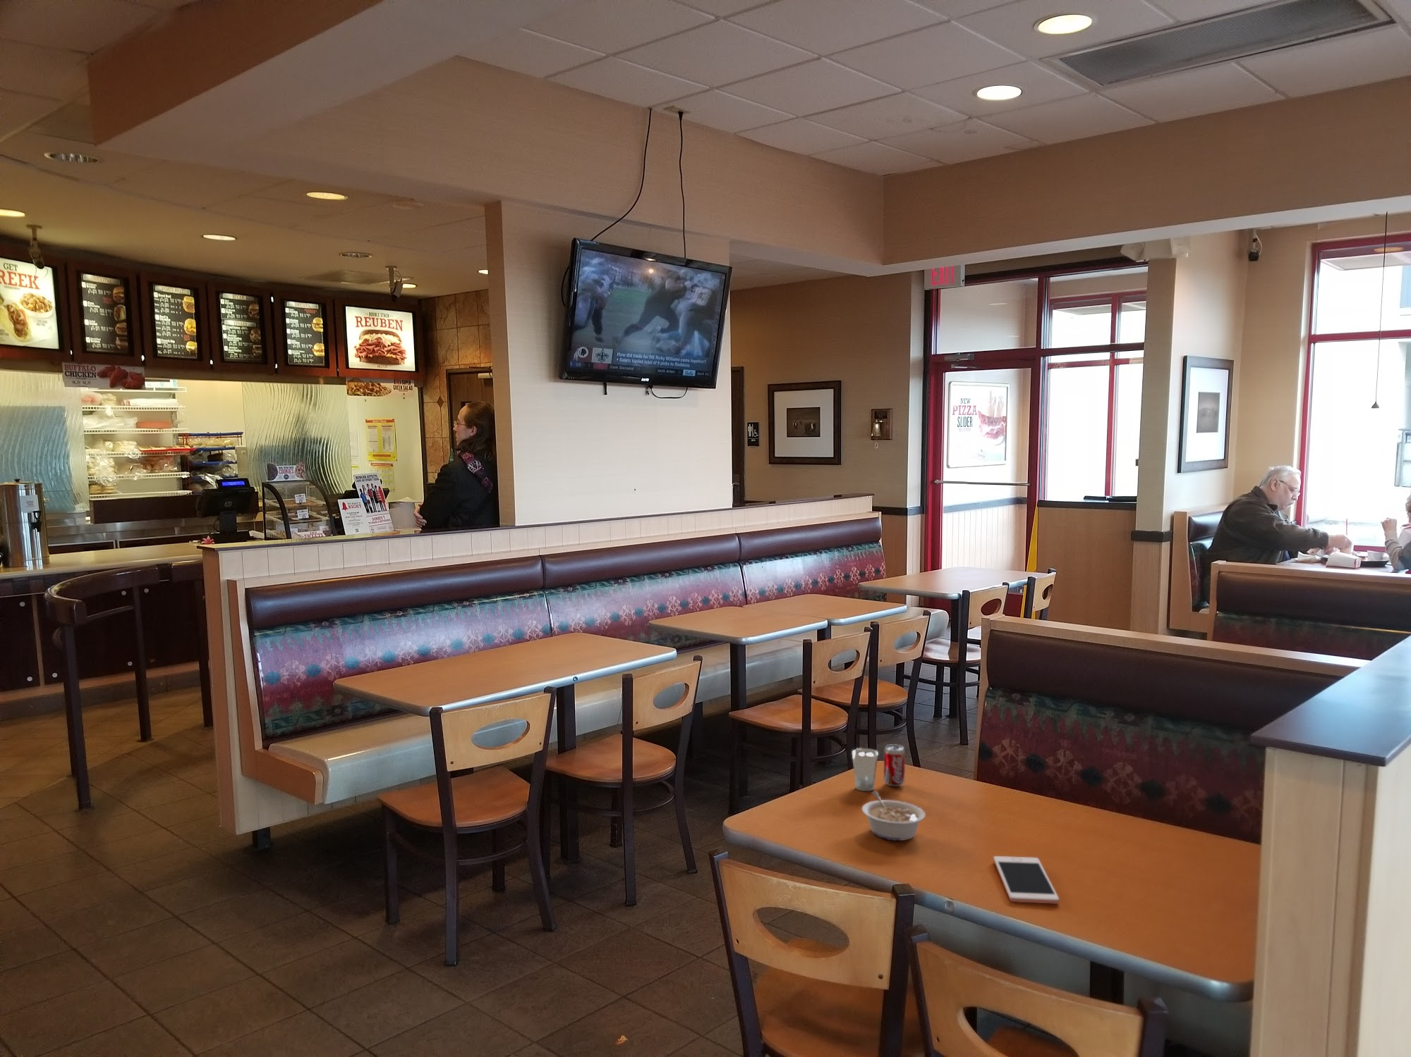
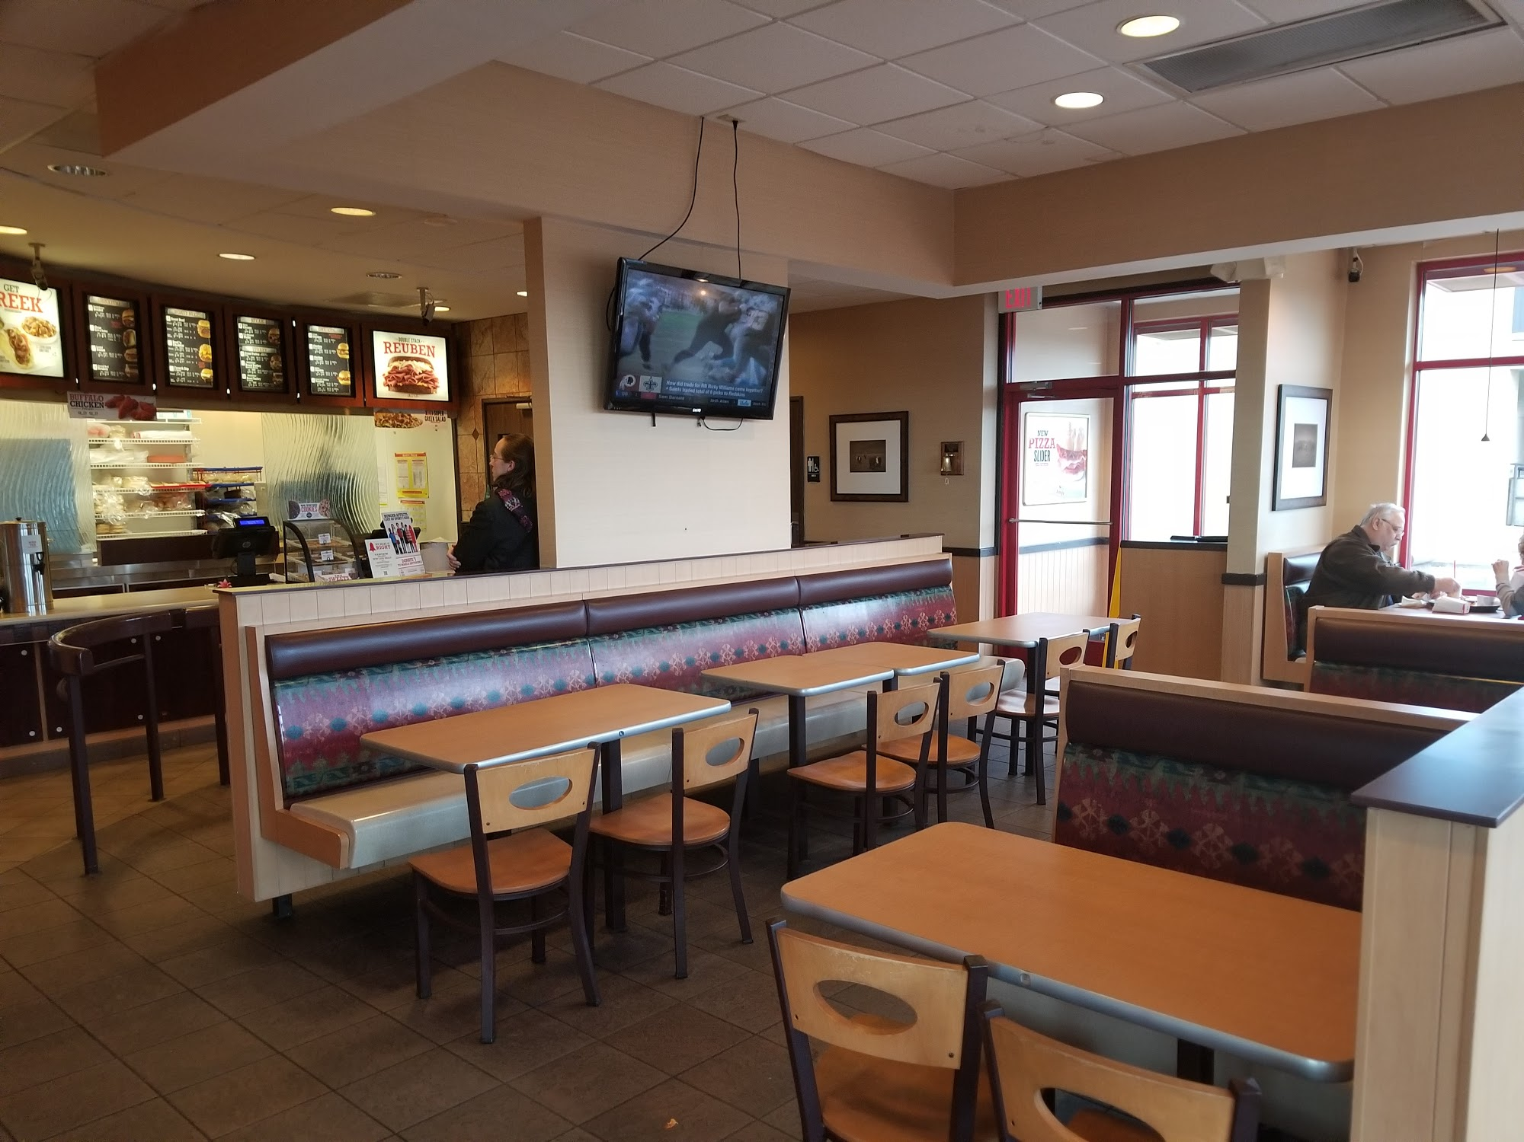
- legume (890, 818)
- beverage can (877, 765)
- cell phone (1024, 878)
